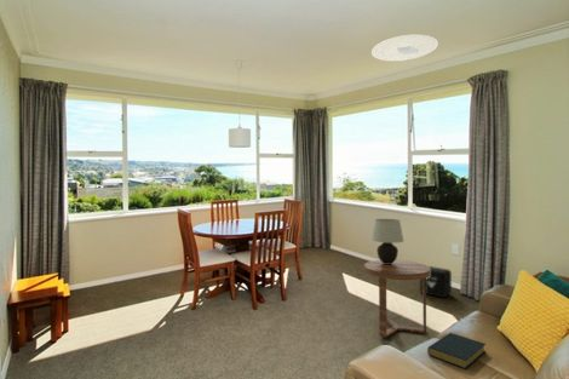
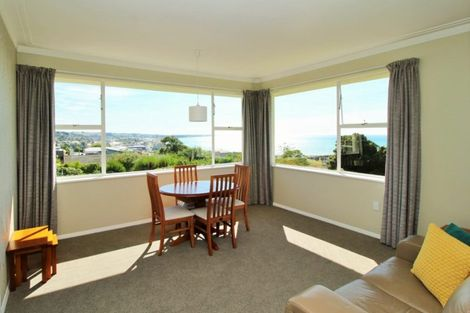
- ceiling light (403, 46)
- table lamp (387, 241)
- side table (385, 297)
- air purifier (435, 281)
- hardback book (456, 349)
